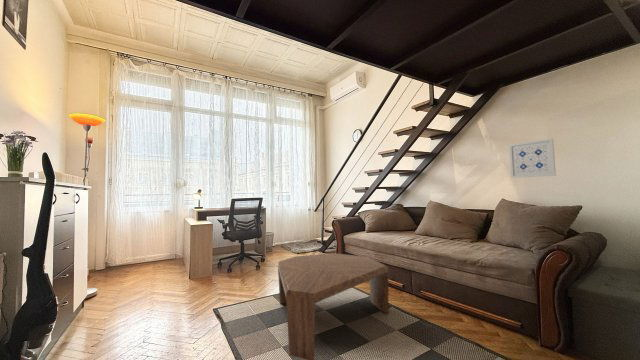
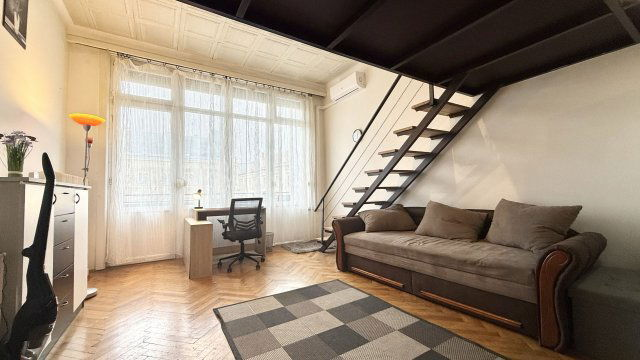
- coffee table (326, 292)
- wall art (531, 159)
